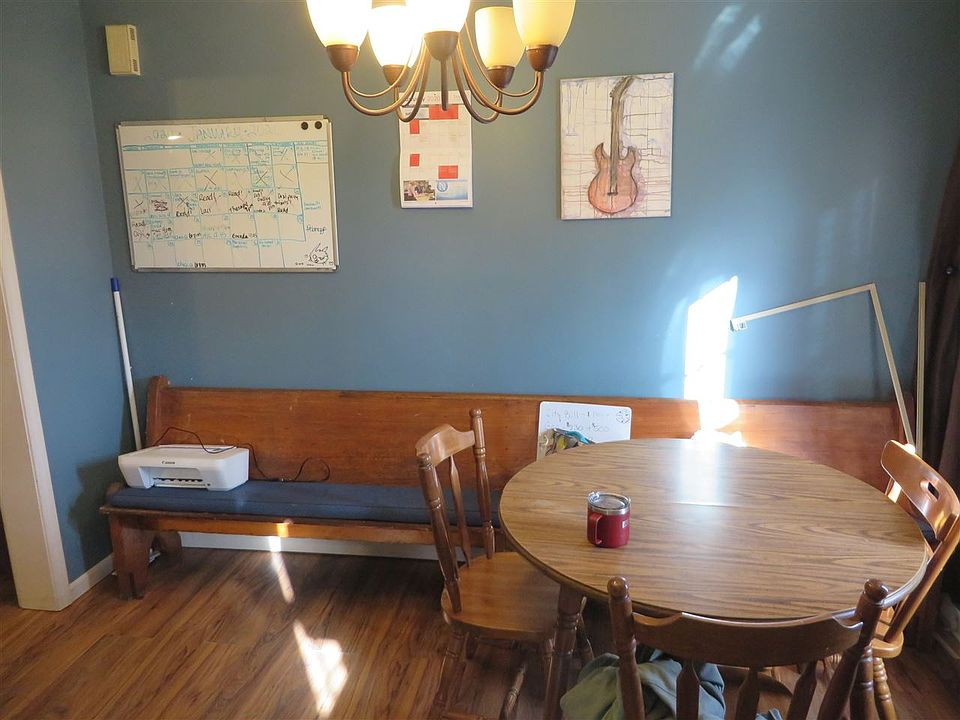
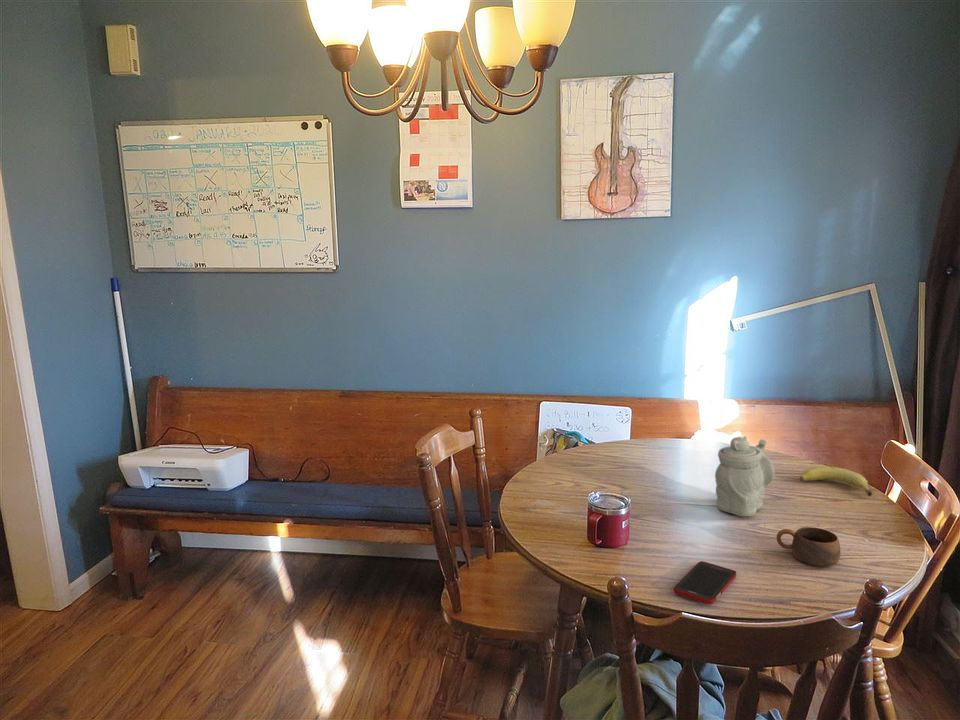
+ teapot (745, 469)
+ cup (808, 544)
+ cell phone (705, 581)
+ fruit (838, 478)
